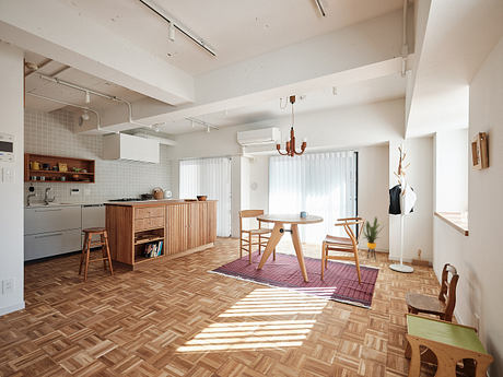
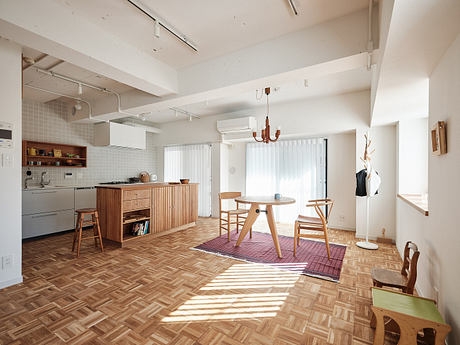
- house plant (374, 237)
